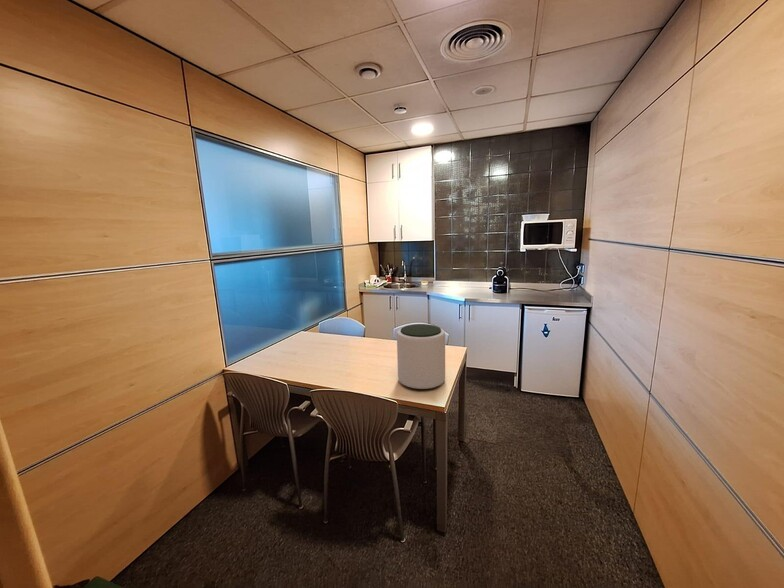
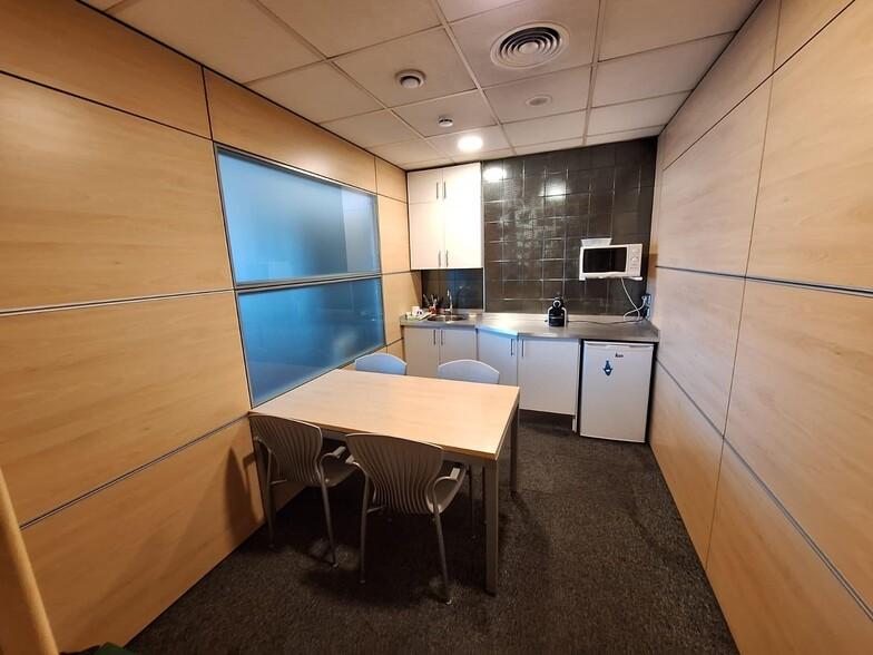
- plant pot (421, 355)
